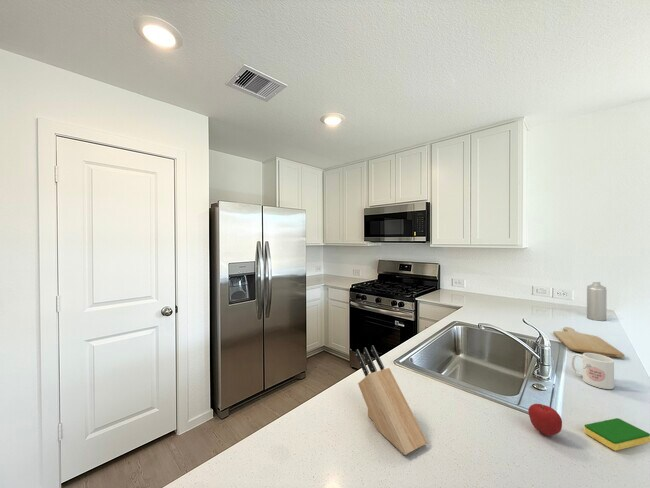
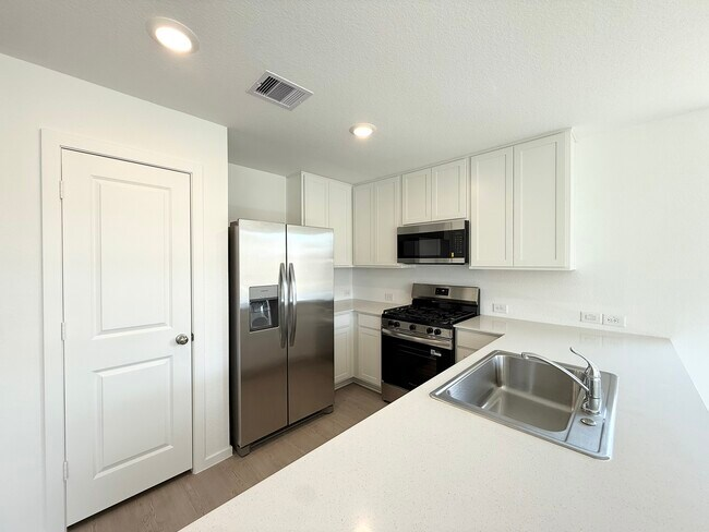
- apple (544, 419)
- chopping board (580, 339)
- spray can (596, 300)
- dish sponge (616, 433)
- mug (591, 368)
- knife block (385, 390)
